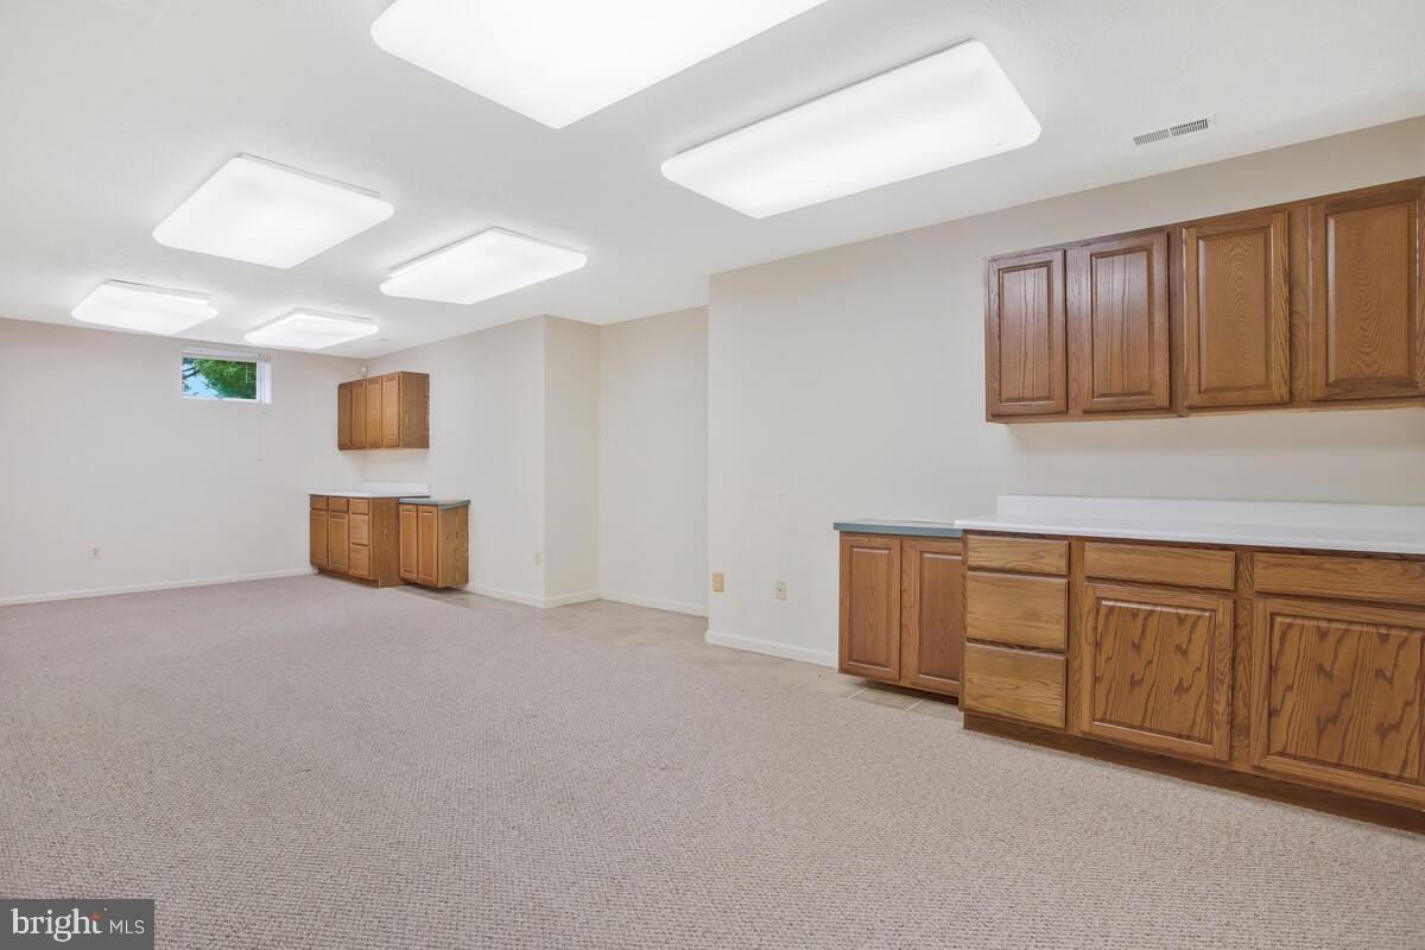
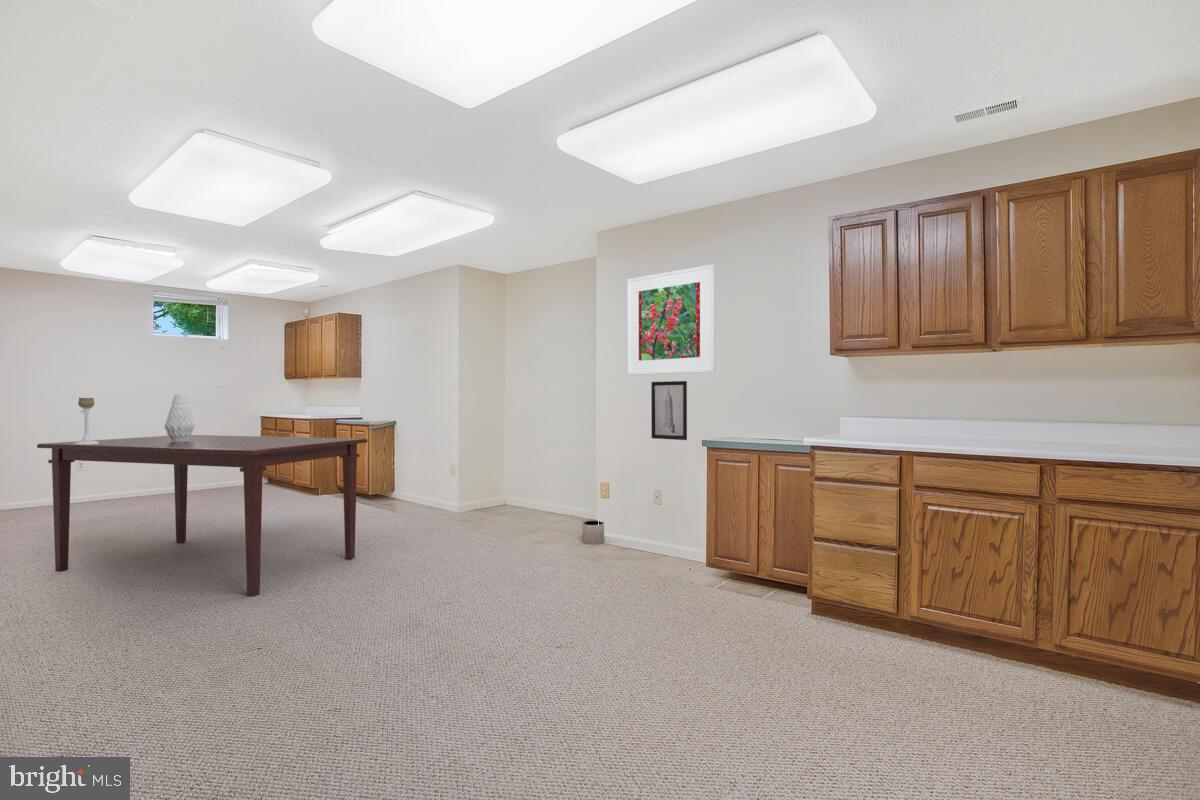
+ vase (179, 417)
+ planter (593, 532)
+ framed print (668, 323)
+ wall art (668, 410)
+ dining table (186, 502)
+ candle holder (86, 420)
